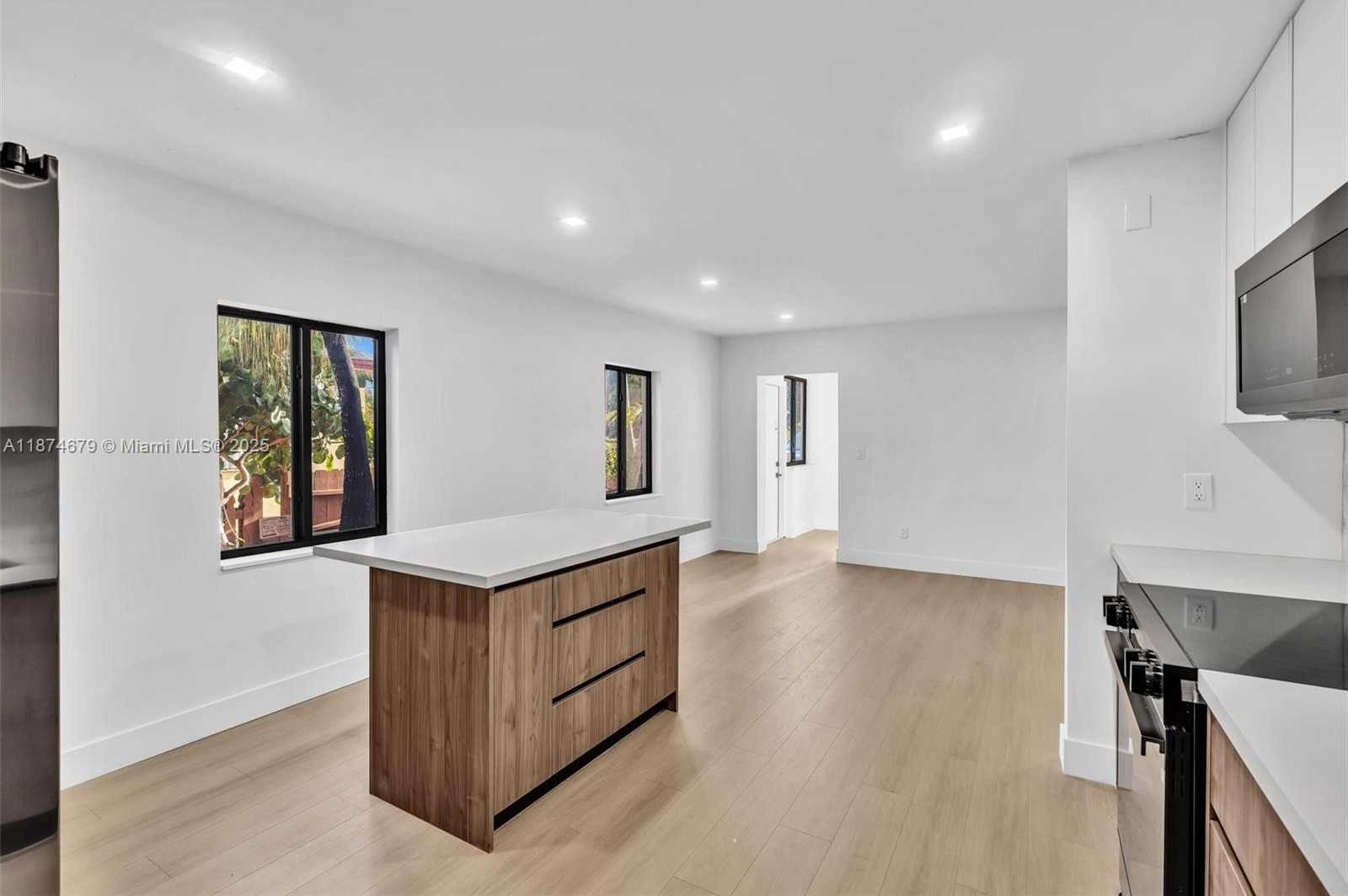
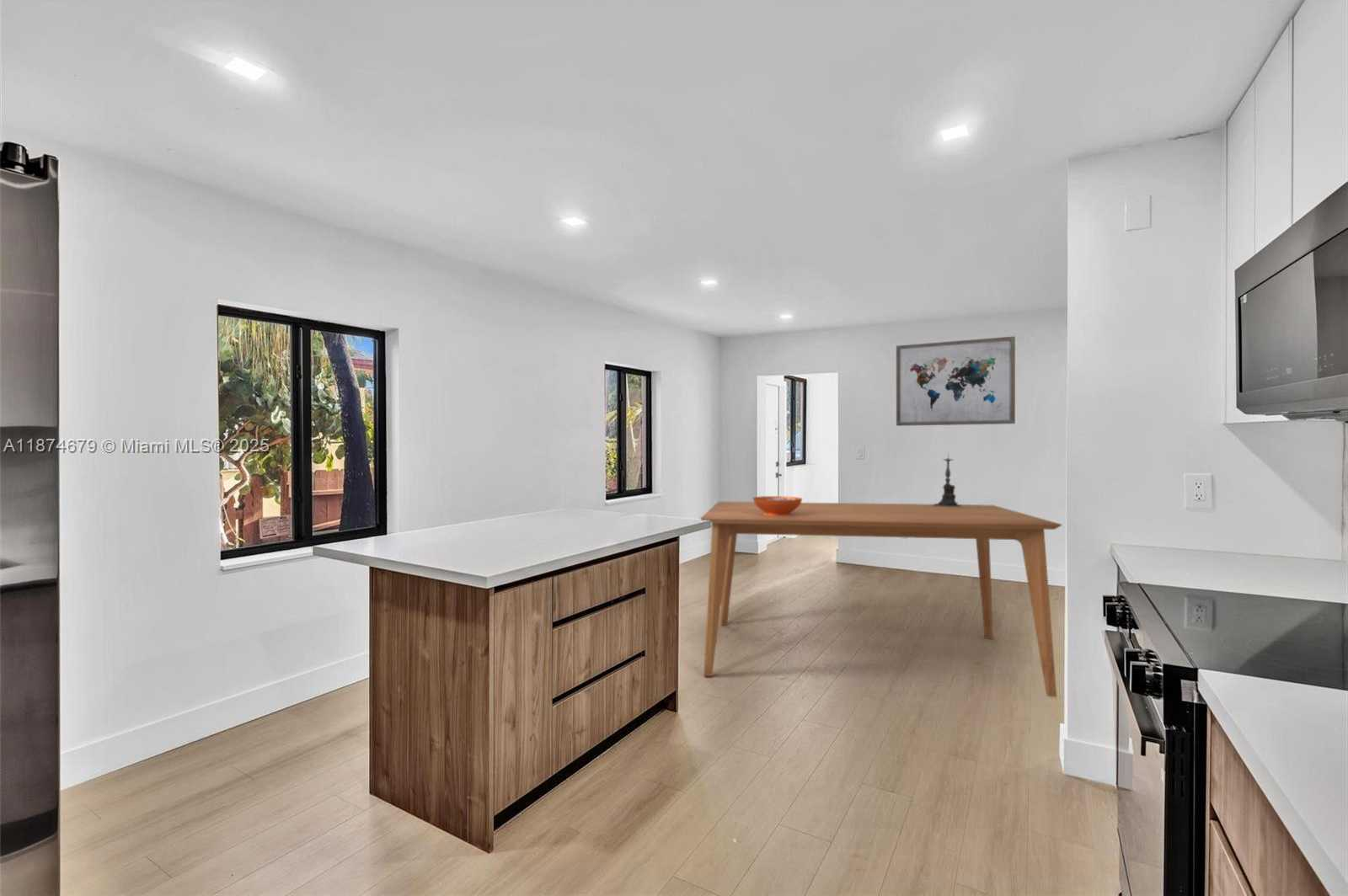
+ dining table (860, 536)
+ candle holder (947, 477)
+ wall art (953, 382)
+ decorative bowl (777, 505)
